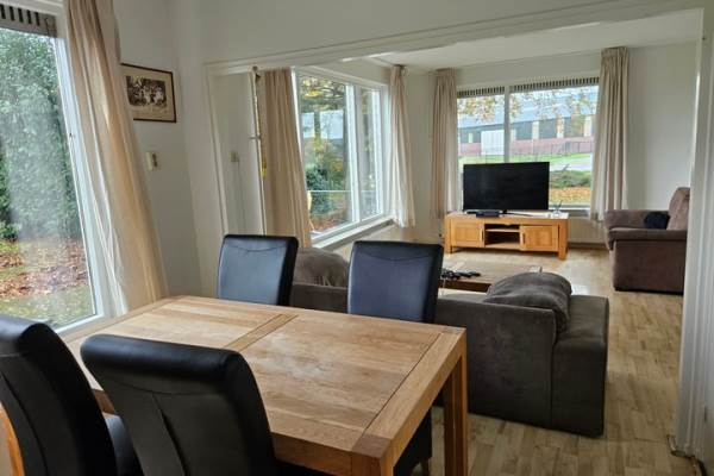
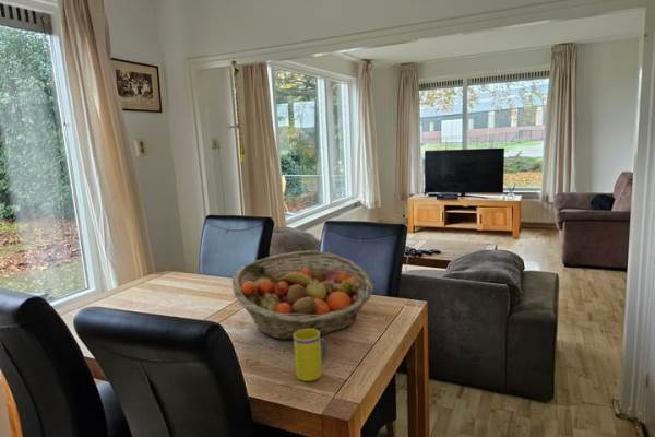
+ fruit basket (303, 292)
+ mug (312, 352)
